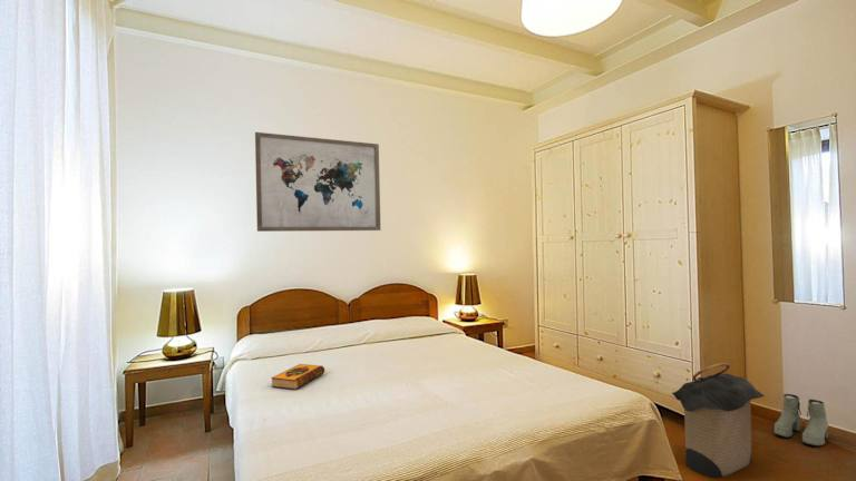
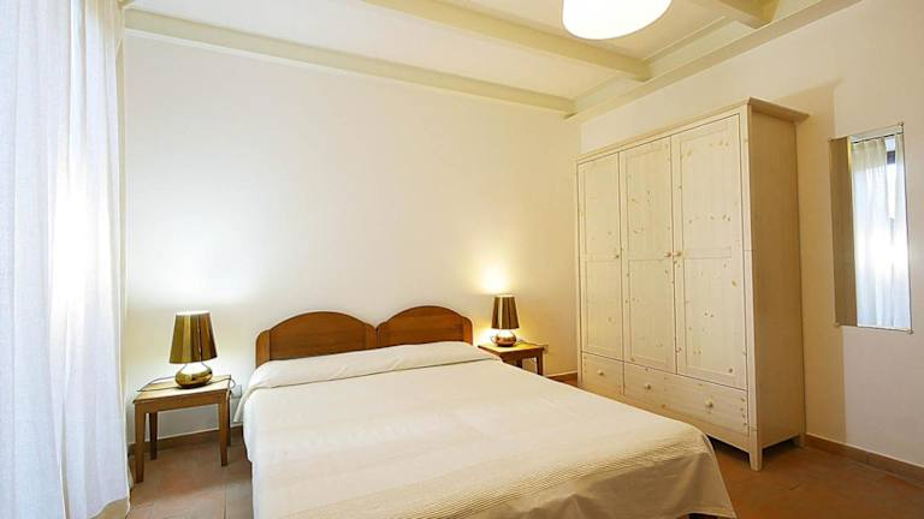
- boots (799, 418)
- laundry hamper (716, 409)
- wall art (321, 184)
- hardback book (299, 375)
